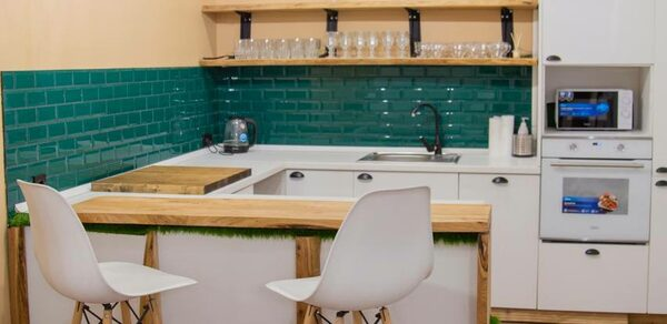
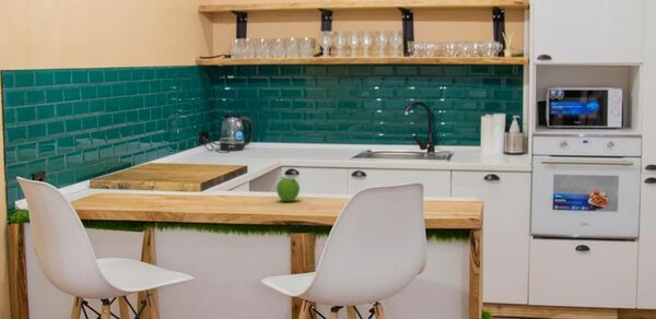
+ fruit (288, 188)
